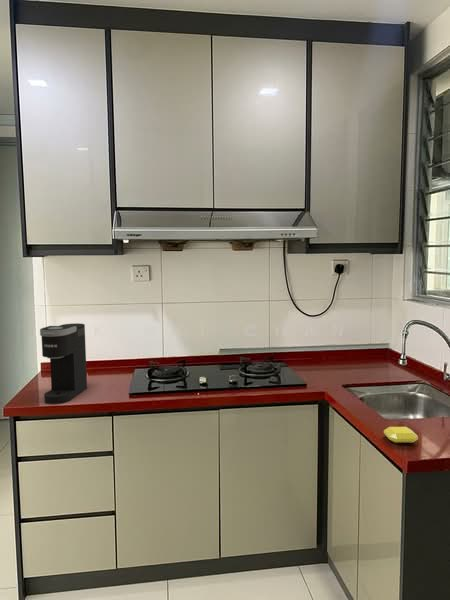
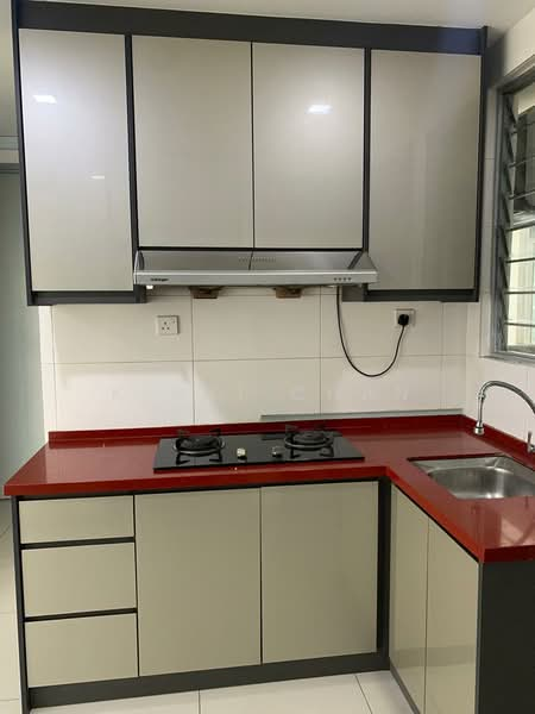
- coffee maker (65, 360)
- soap bar (400, 434)
